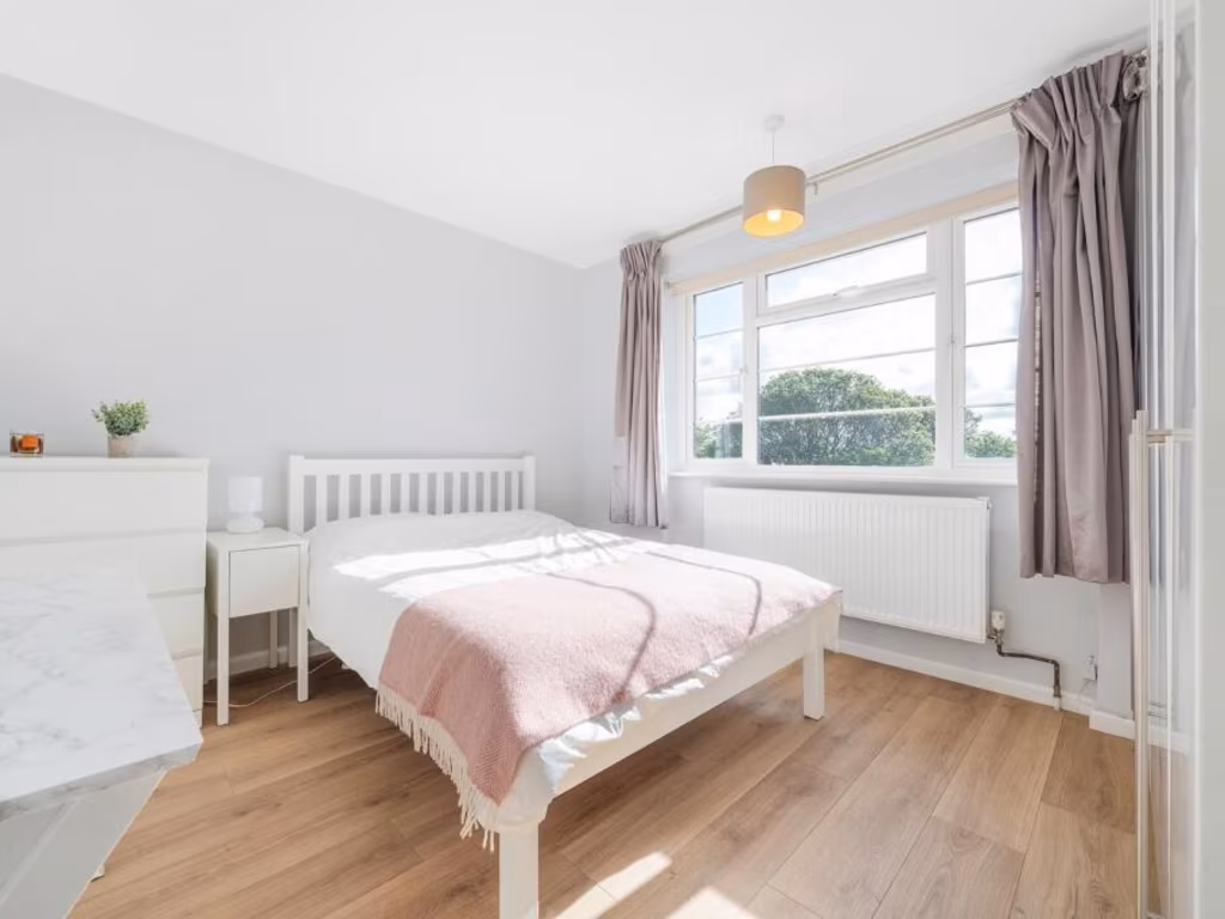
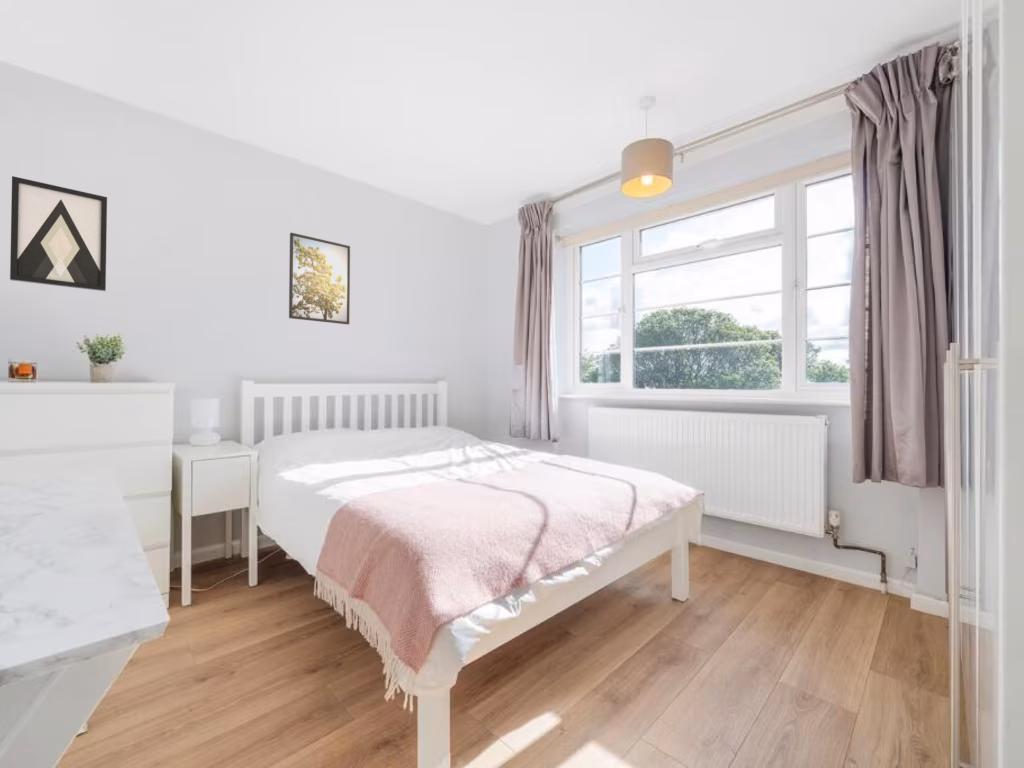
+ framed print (320, 280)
+ wall art (61, 236)
